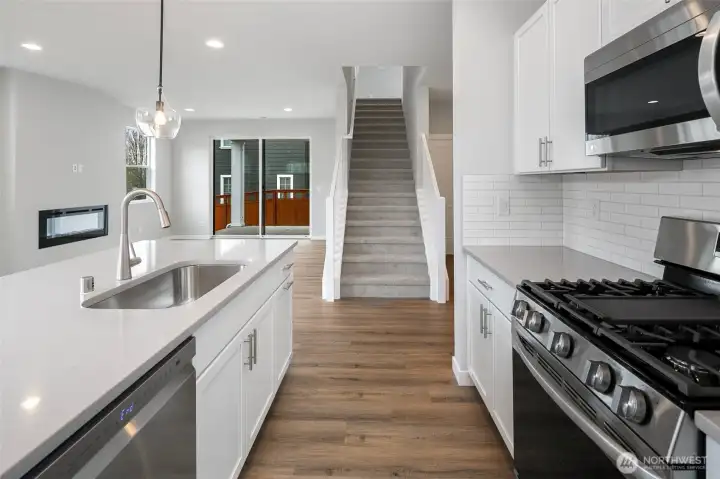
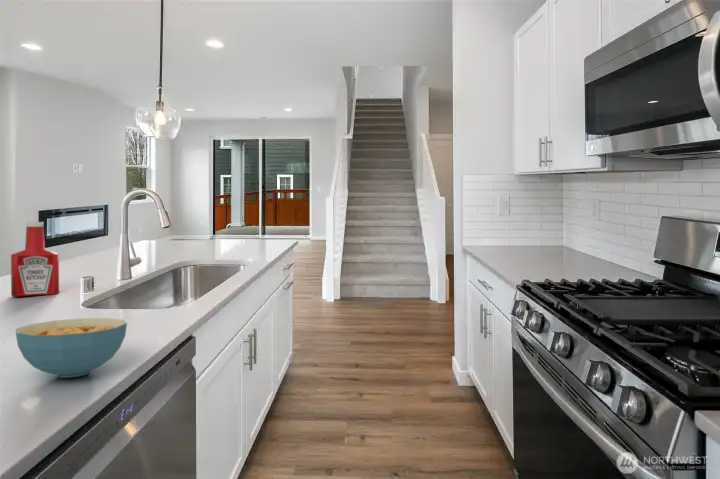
+ soap bottle (35, 258)
+ cereal bowl (73, 349)
